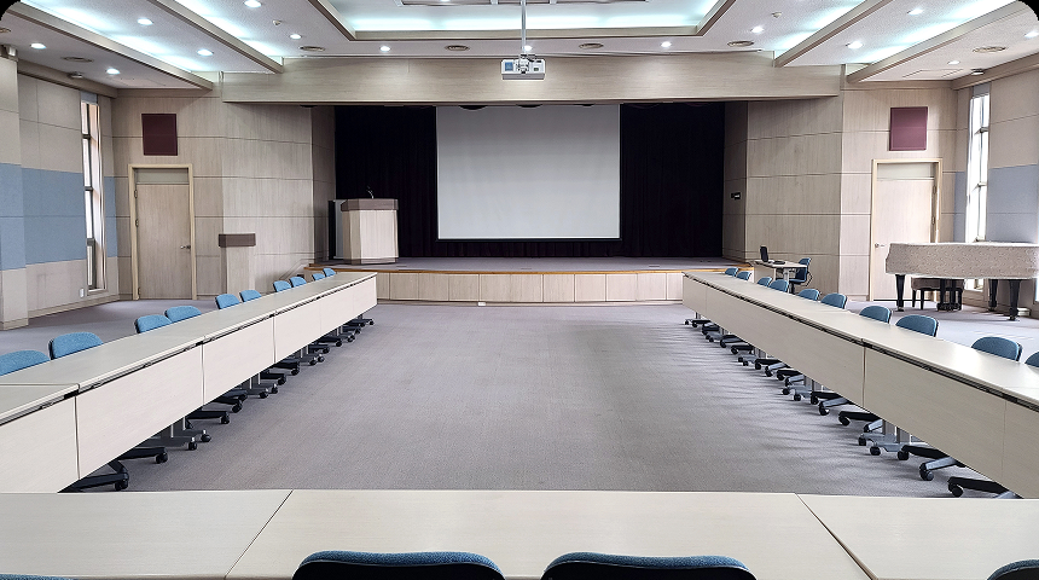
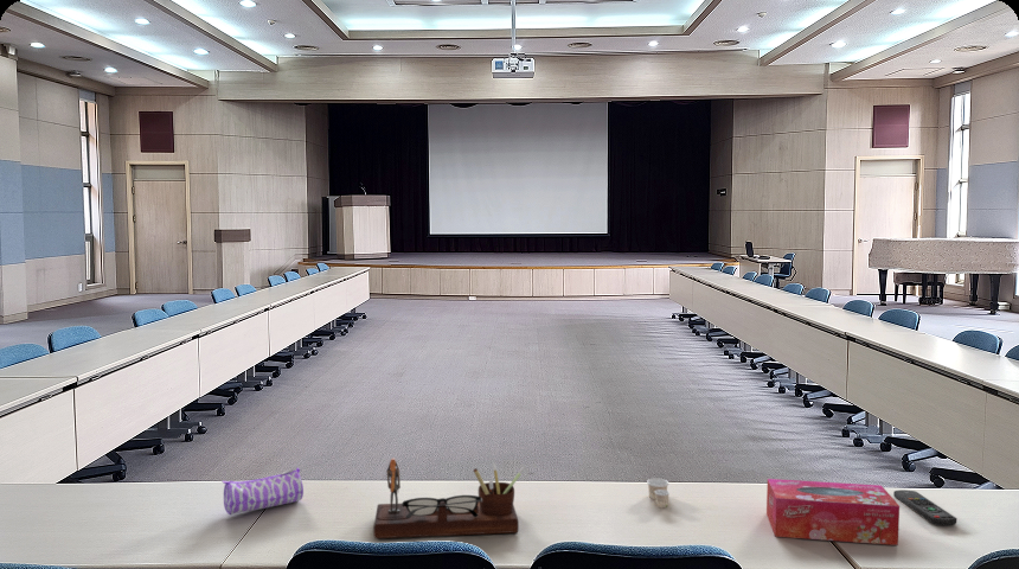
+ paper cup (659, 492)
+ remote control (923, 506)
+ desk organizer (451, 497)
+ pencil case (264, 491)
+ tissue box (829, 510)
